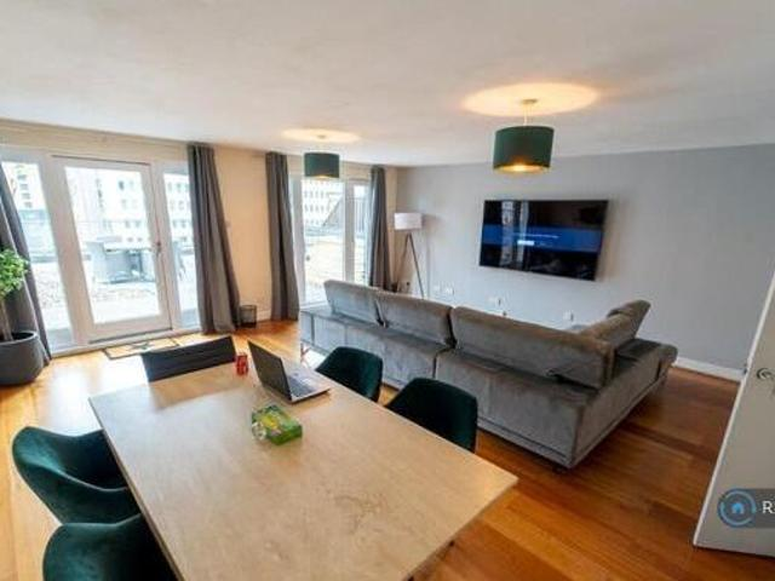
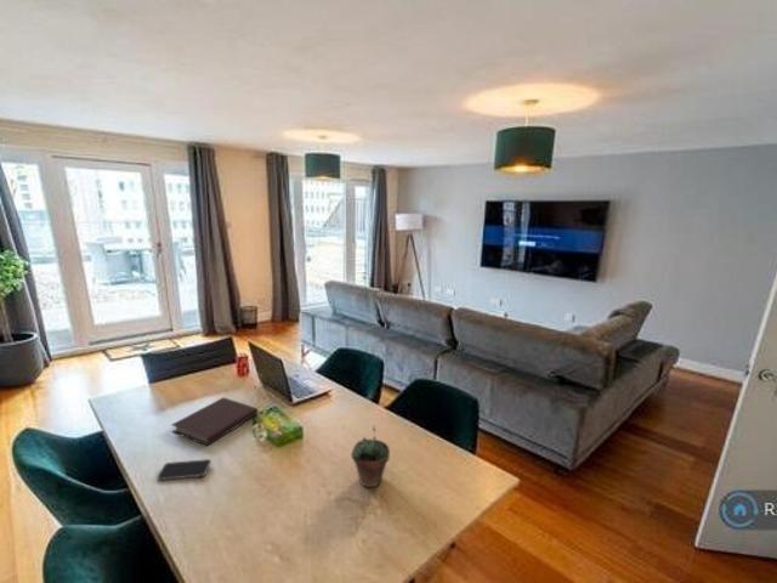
+ notebook (216, 419)
+ succulent plant (370, 452)
+ smartphone (185, 469)
